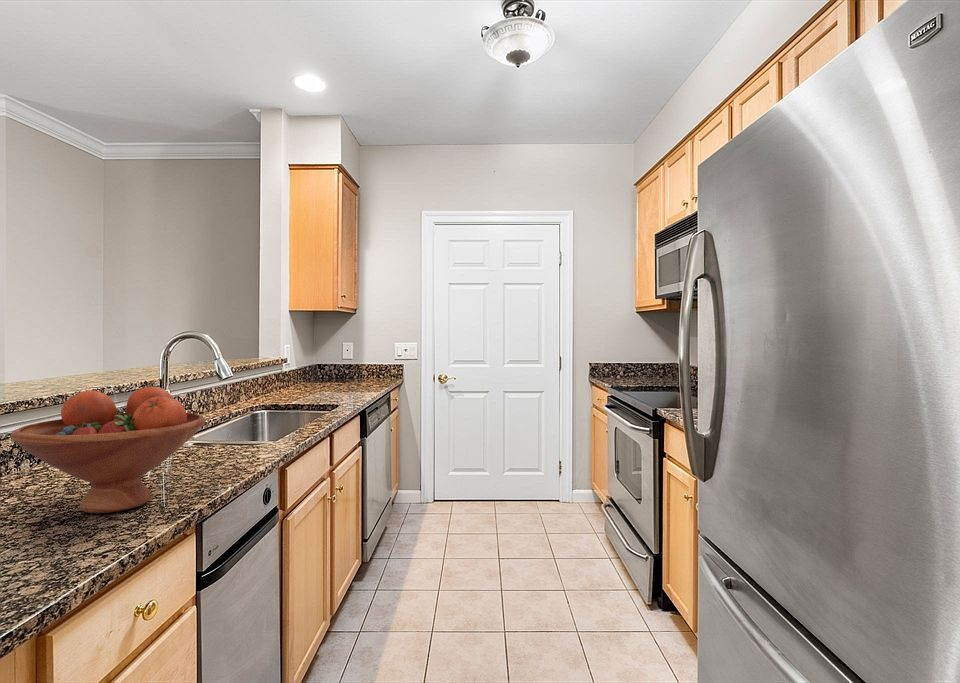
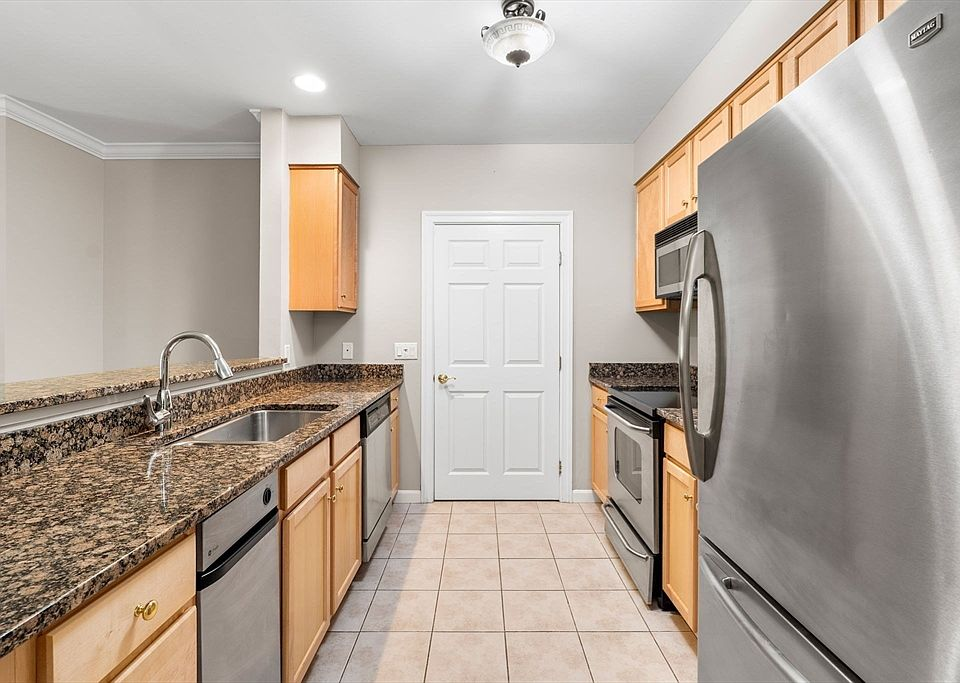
- fruit bowl (116, 448)
